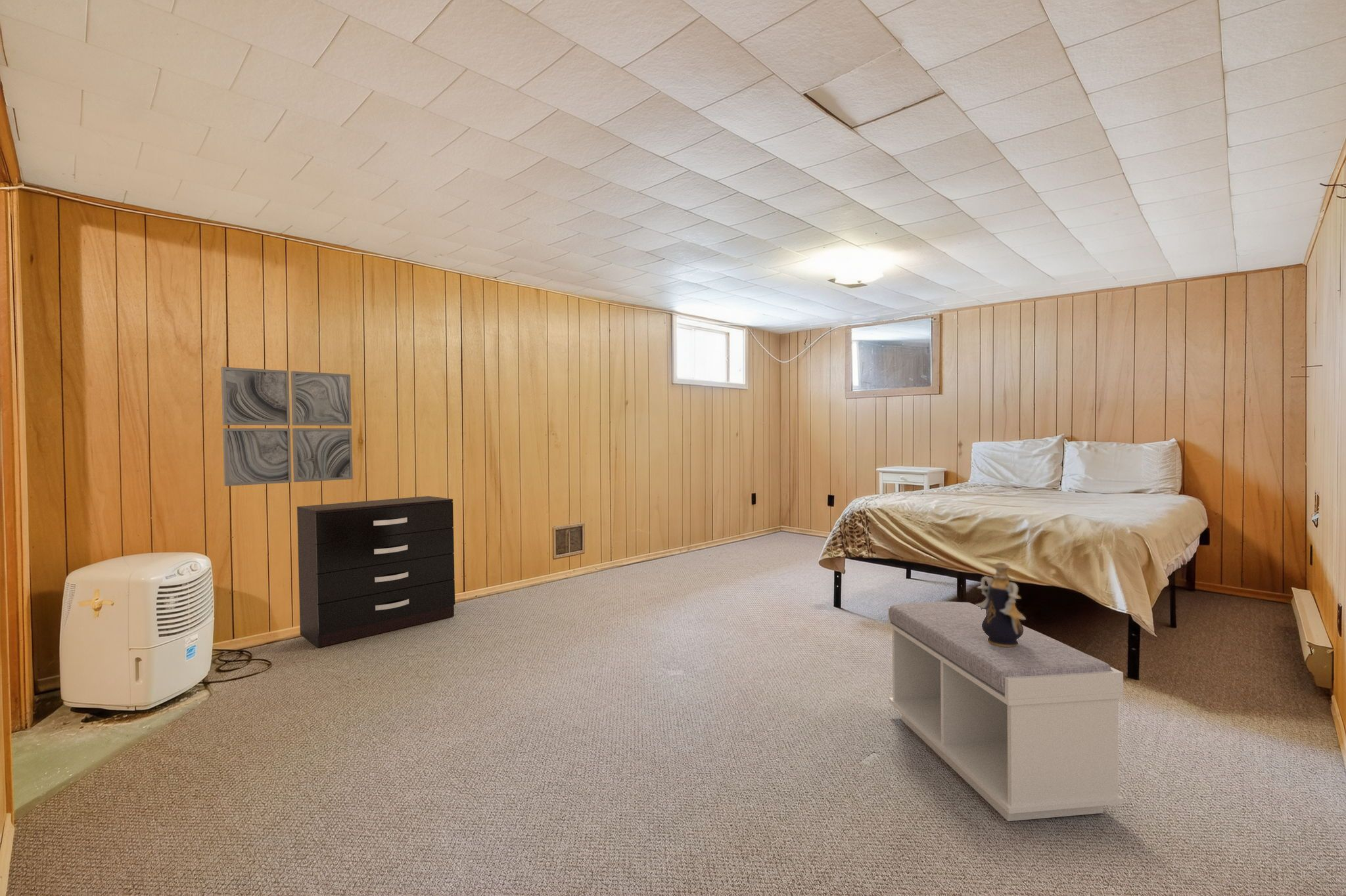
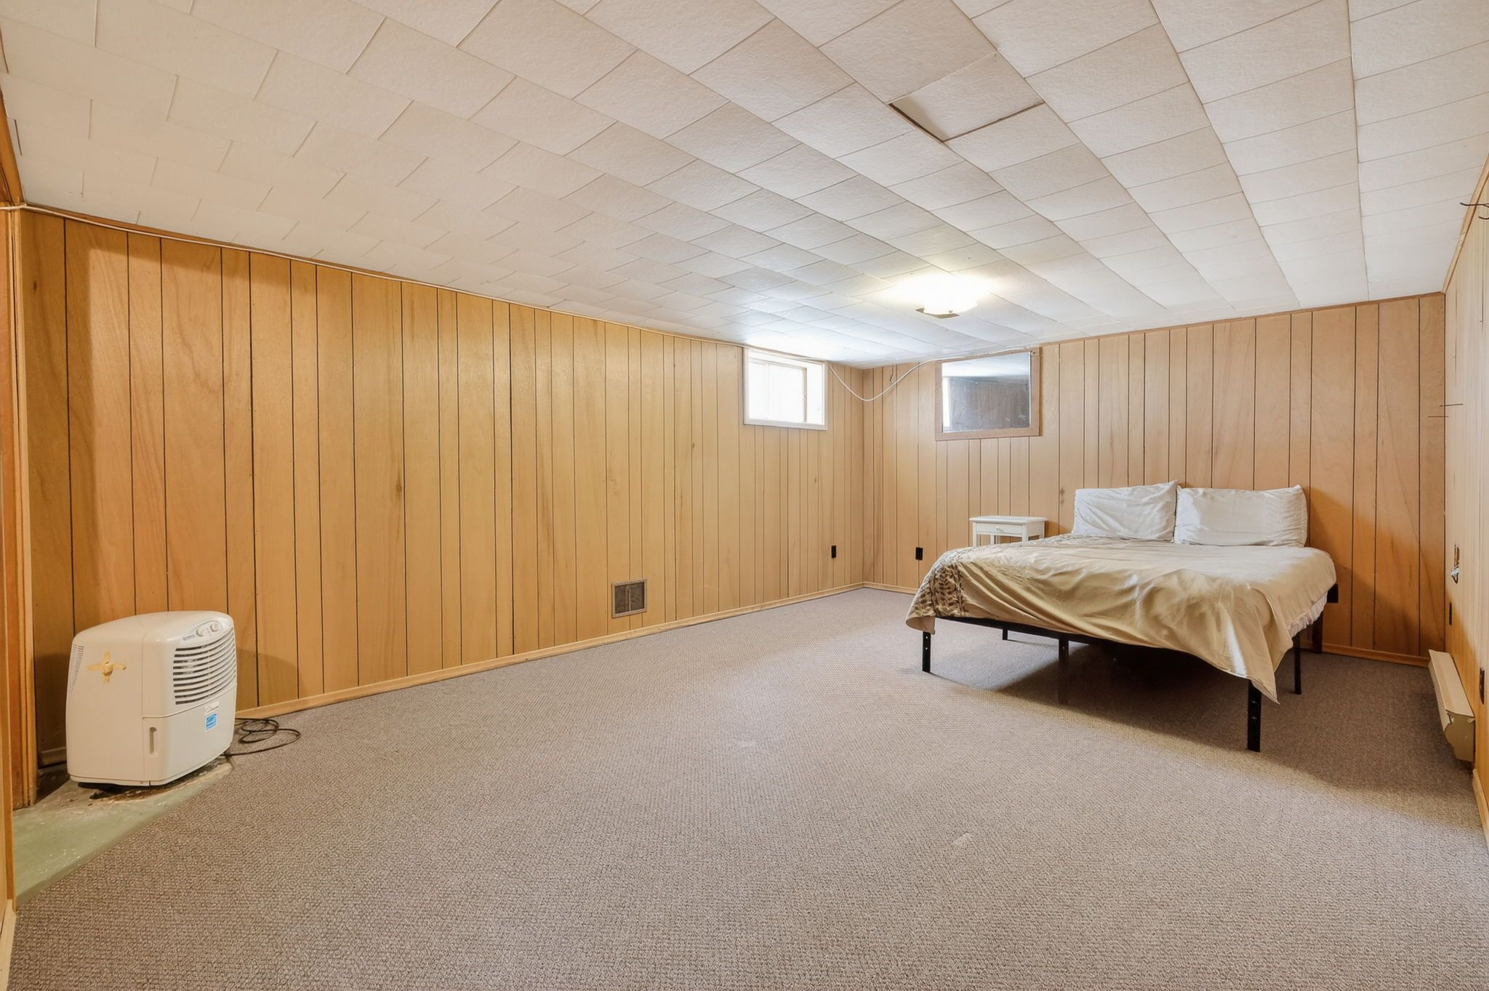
- dresser (381, 564)
- bench (985, 693)
- wall art (290, 428)
- decorative vase (1002, 602)
